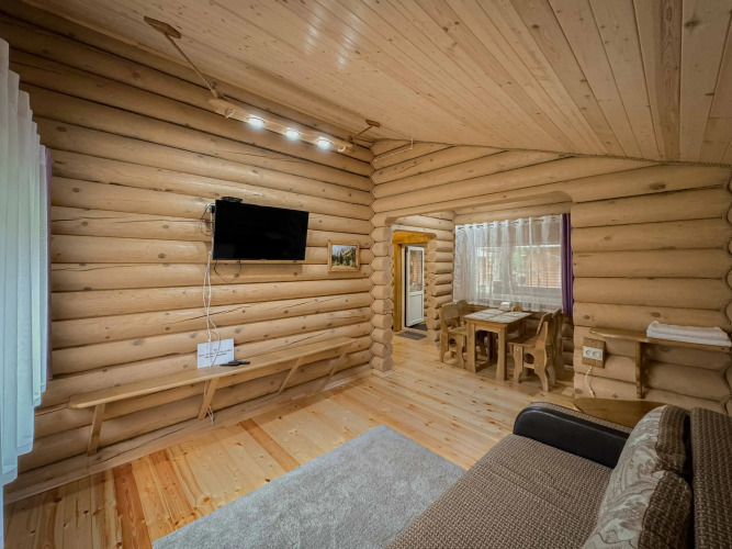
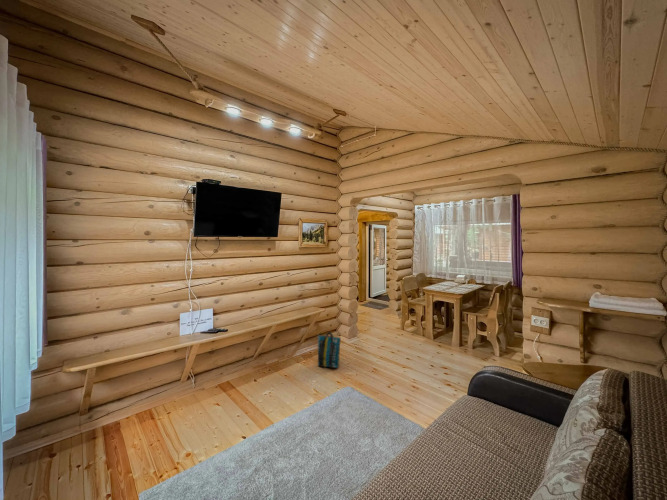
+ tote bag (327, 350)
